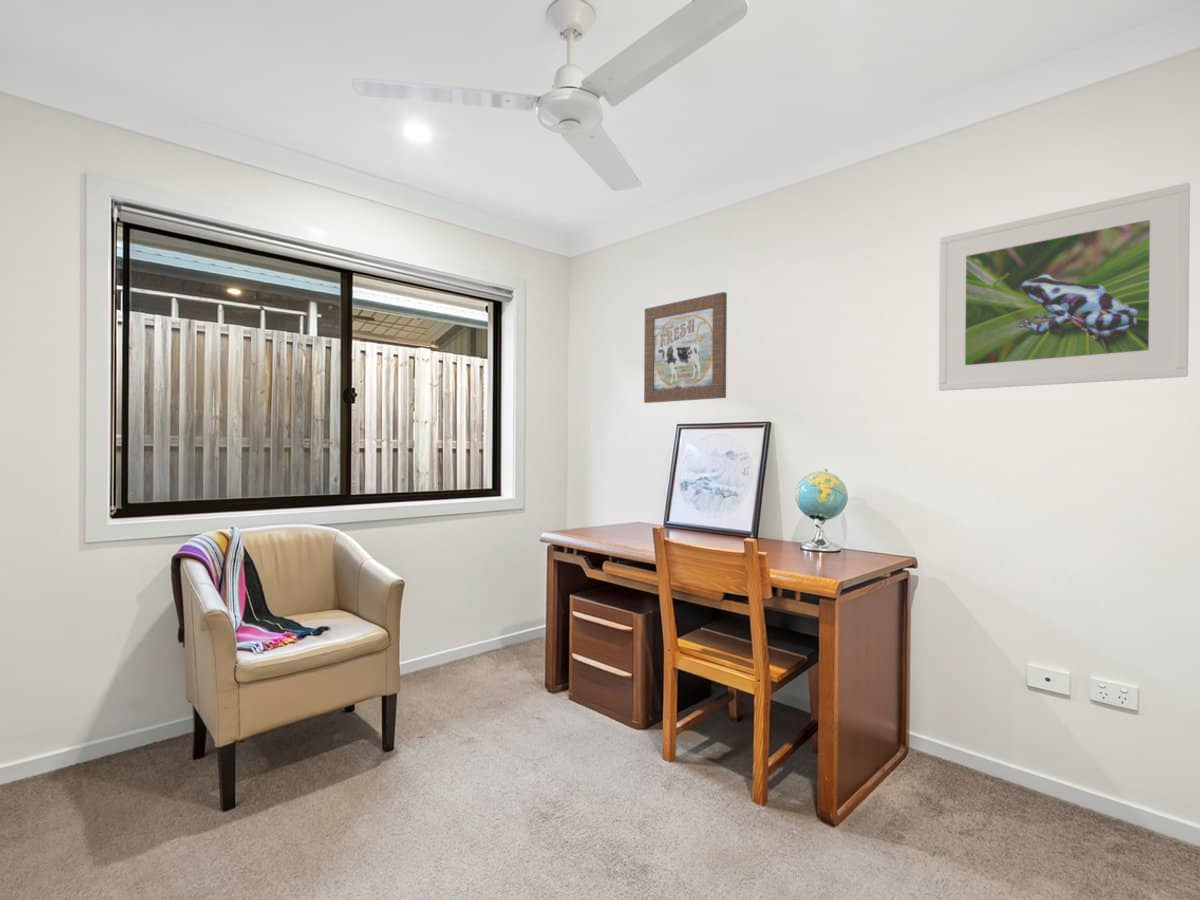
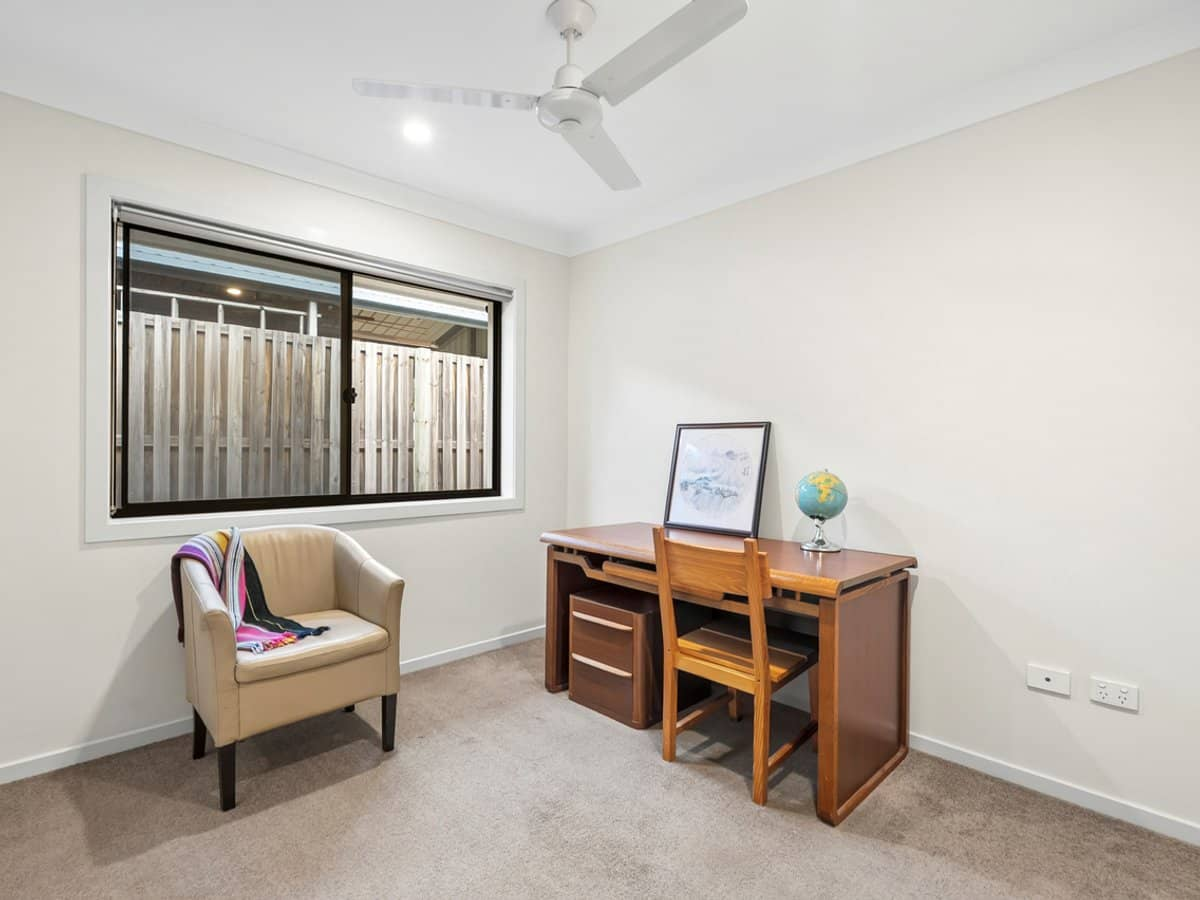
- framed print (1049, 299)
- wall art (683, 350)
